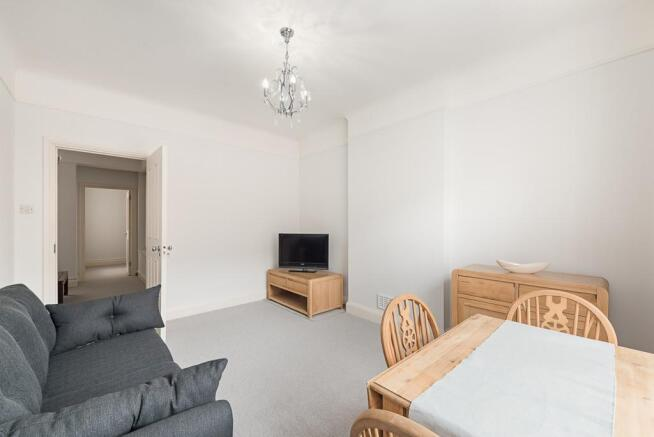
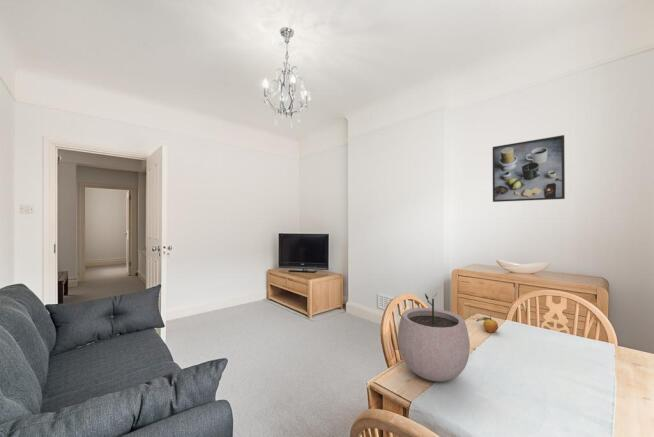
+ plant pot (432, 332)
+ fruit (486, 321)
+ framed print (525, 171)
